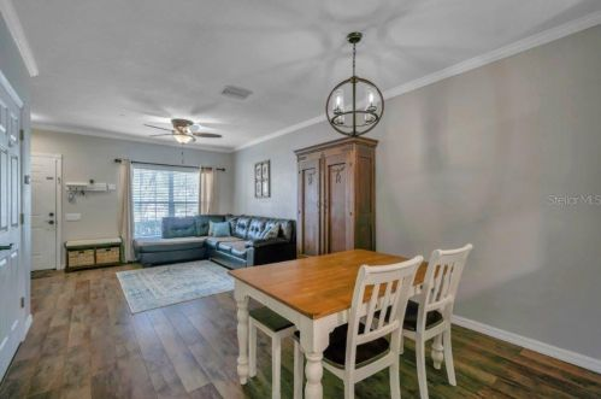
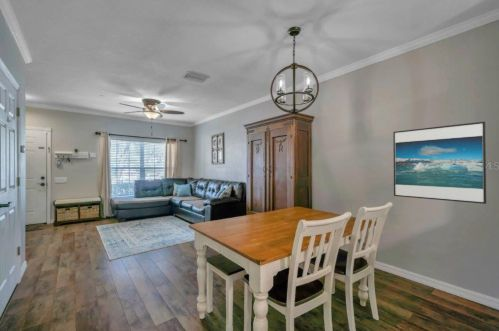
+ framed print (434, 163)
